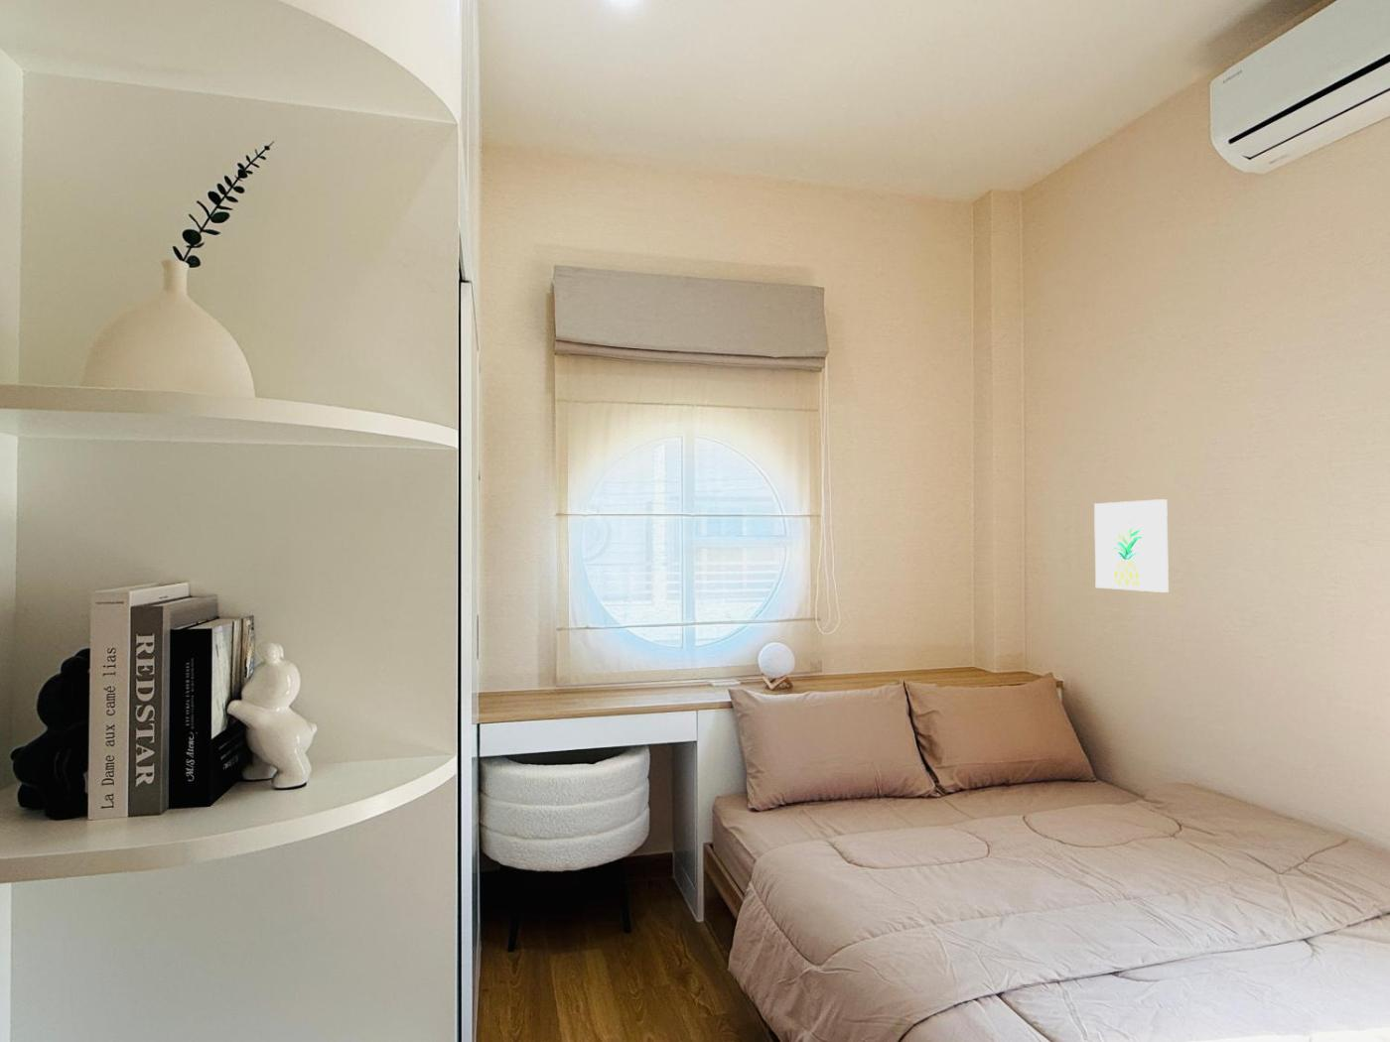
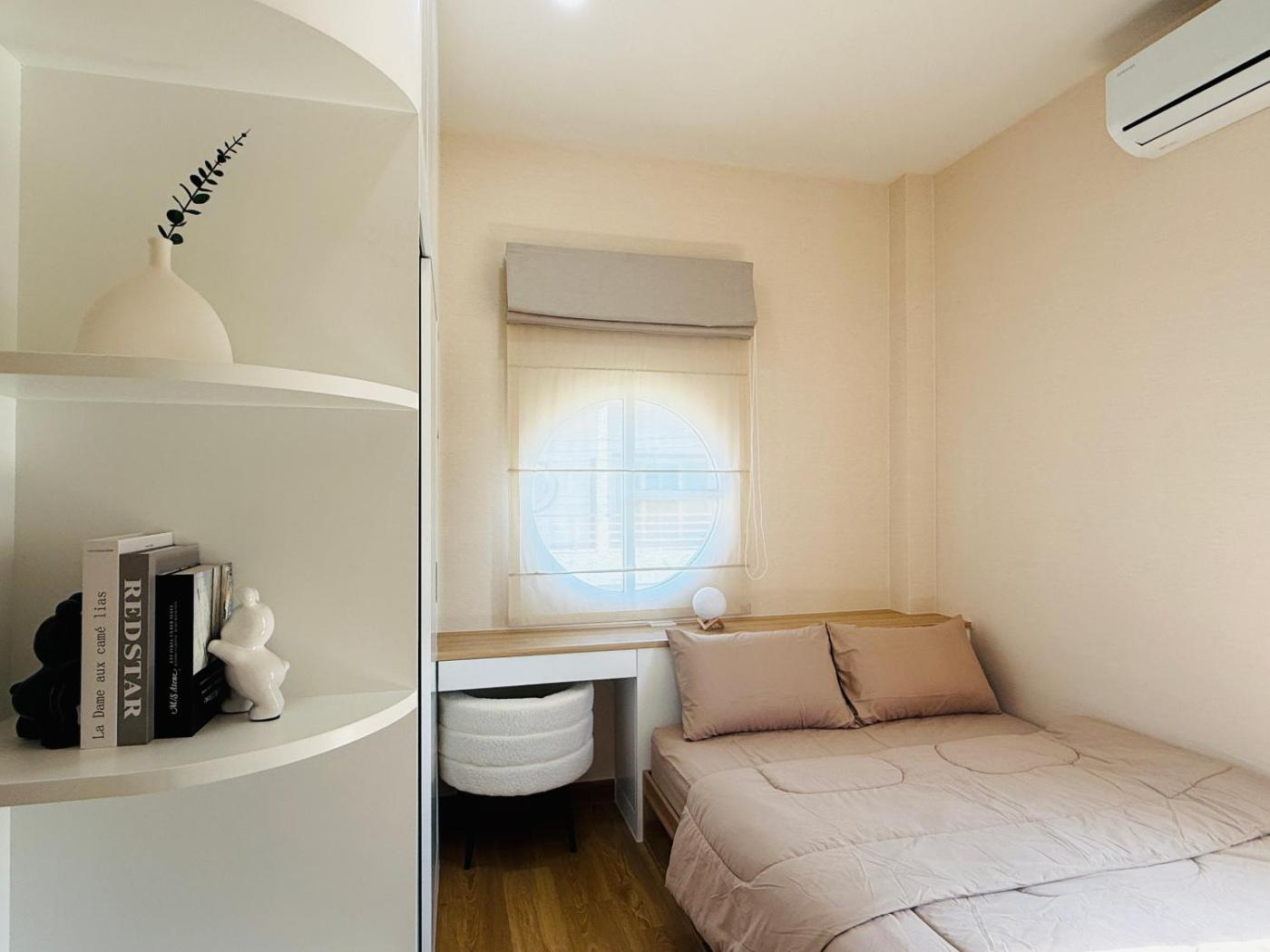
- wall art (1128, 545)
